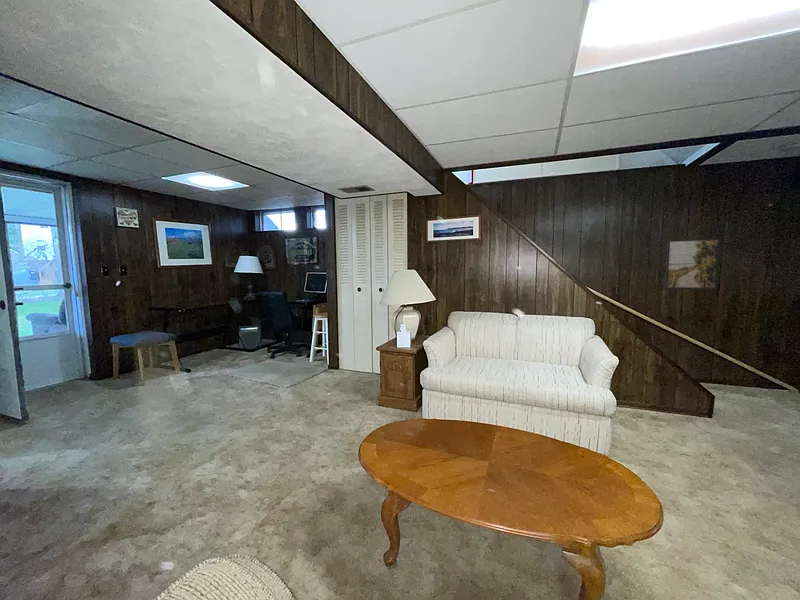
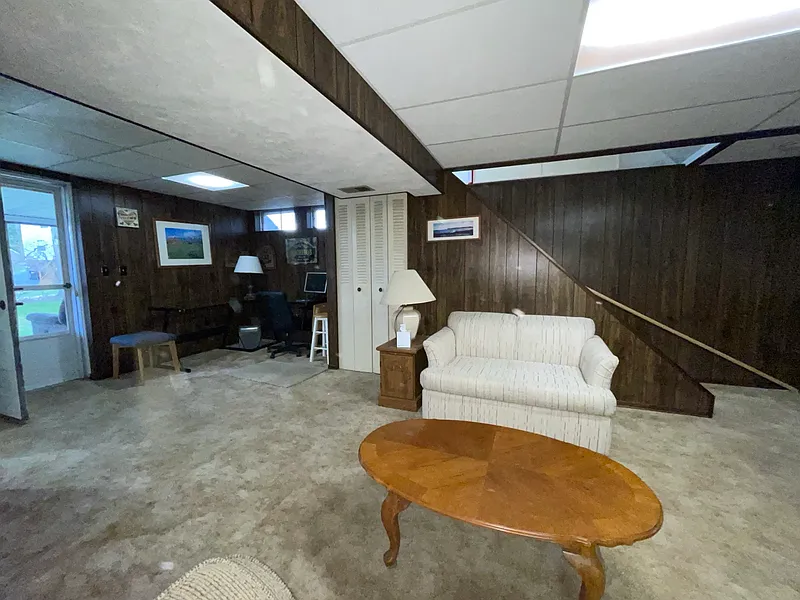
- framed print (691, 264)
